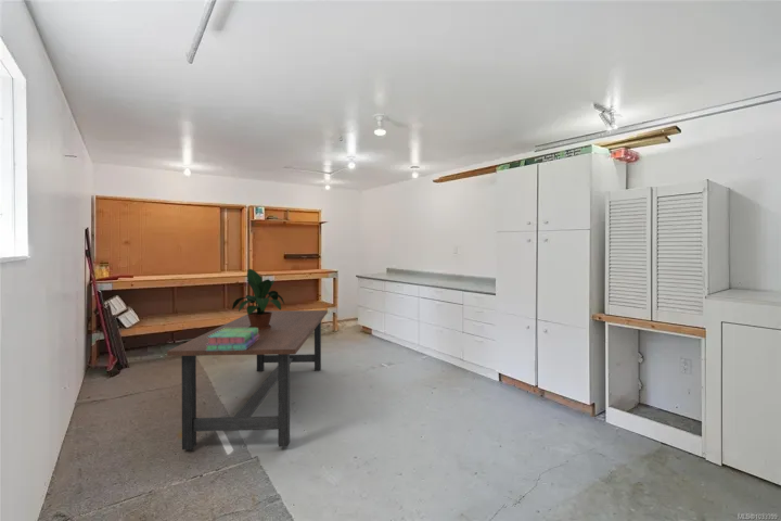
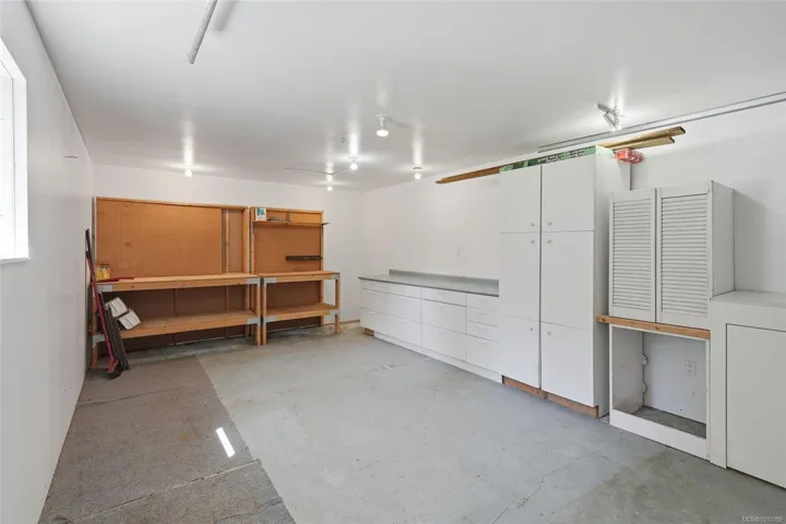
- stack of books (234, 338)
- dining table (269, 361)
- potted plant (260, 297)
